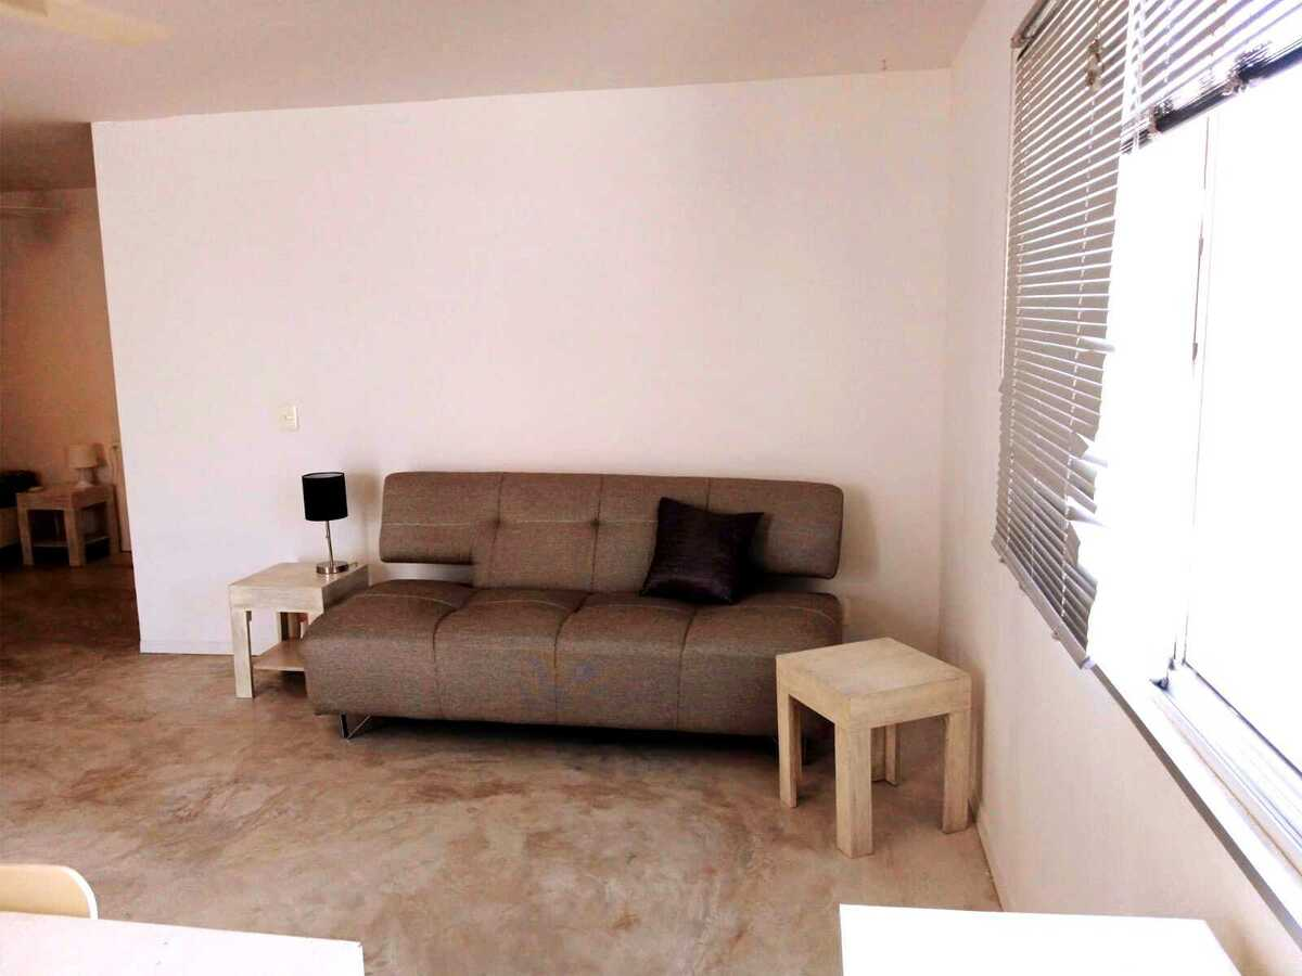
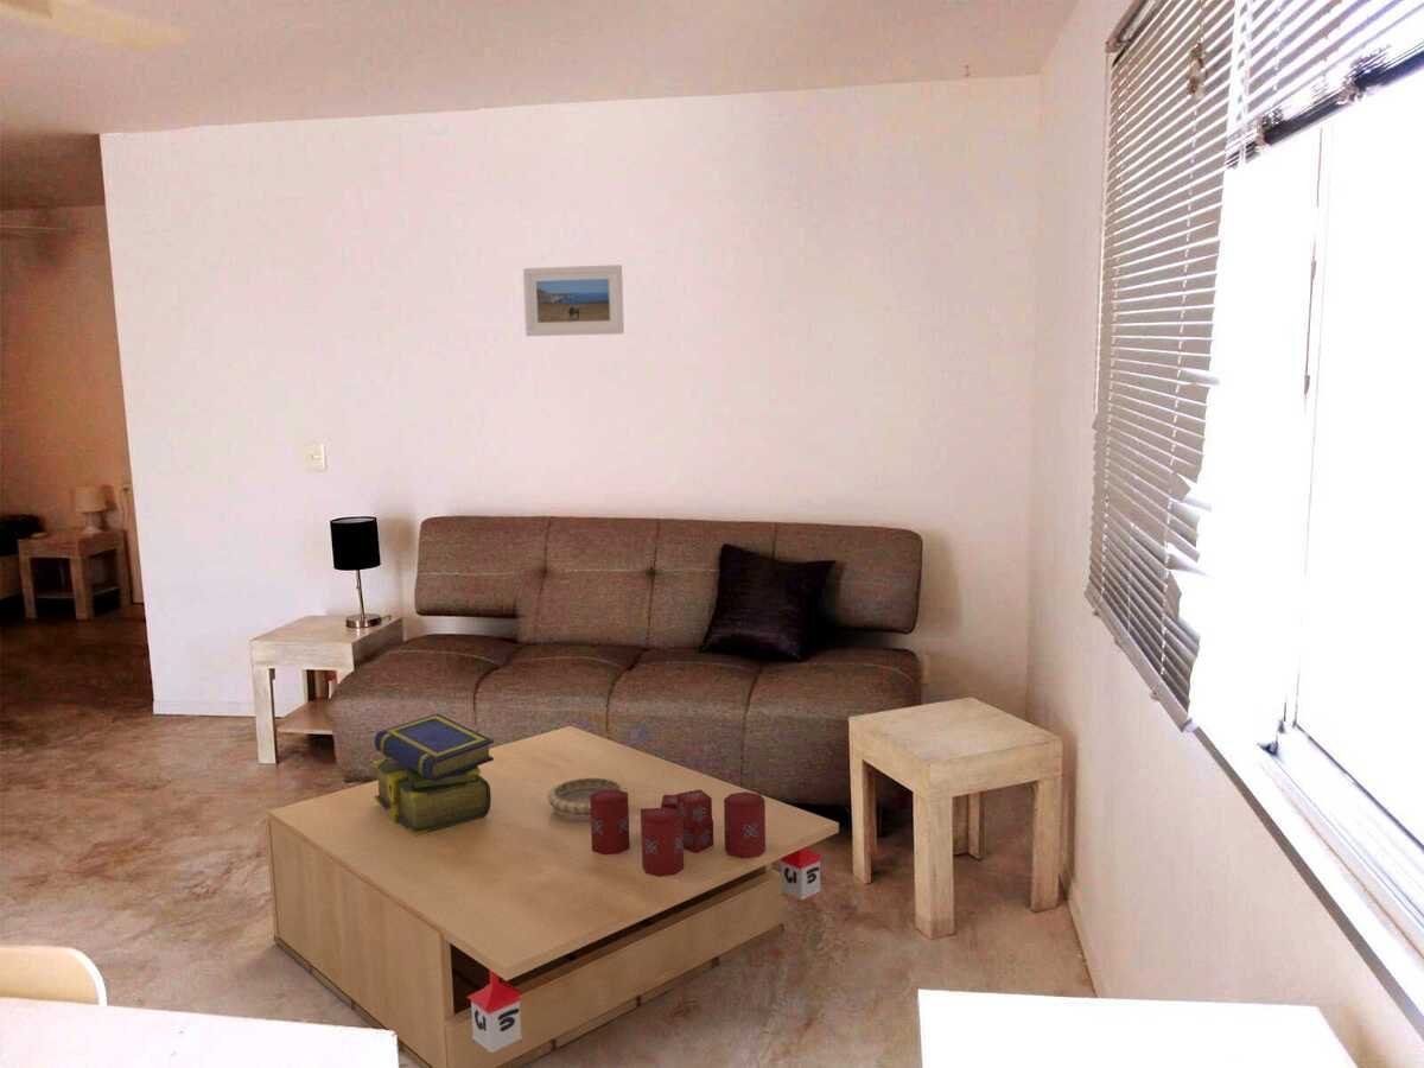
+ decorative bowl (587, 797)
+ candle (675, 821)
+ stack of books (434, 769)
+ coffee table (545, 884)
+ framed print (573, 300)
